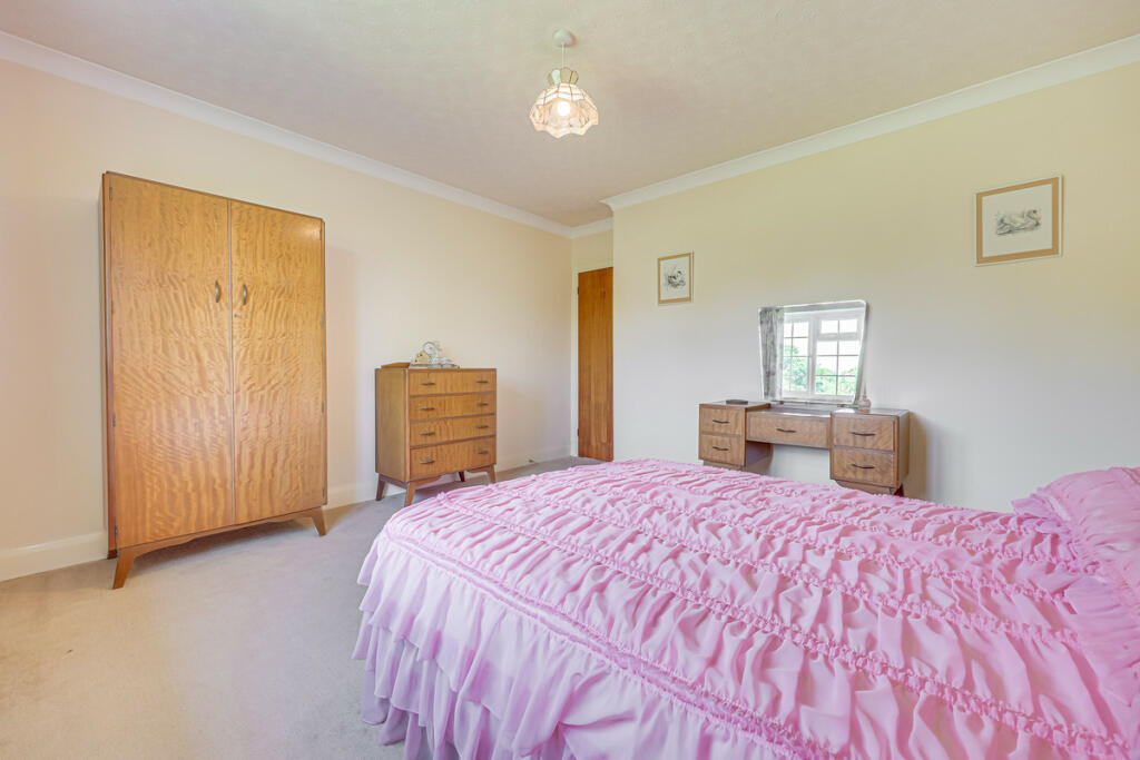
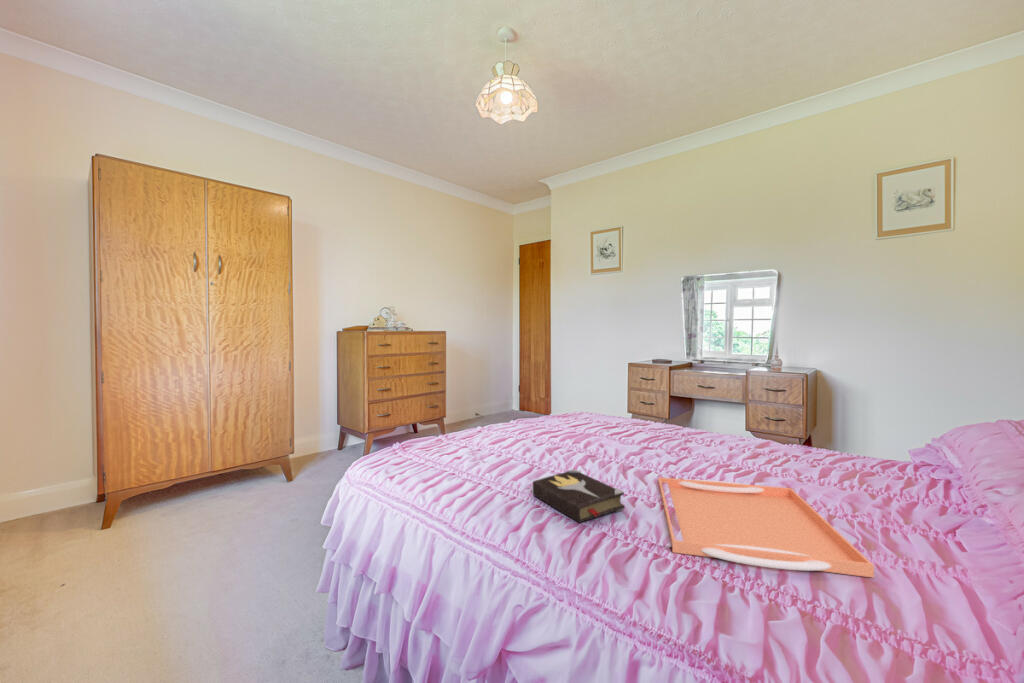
+ serving tray (740, 515)
+ hardback book (576, 492)
